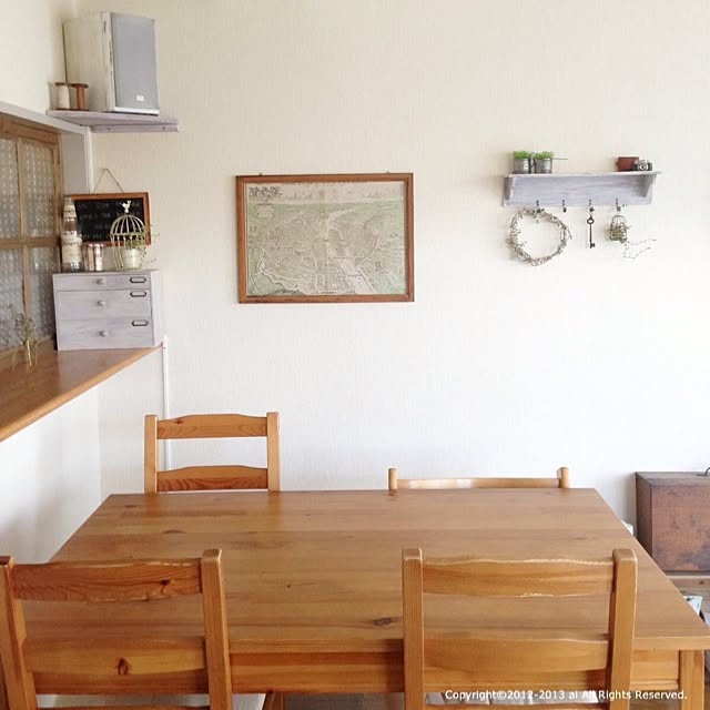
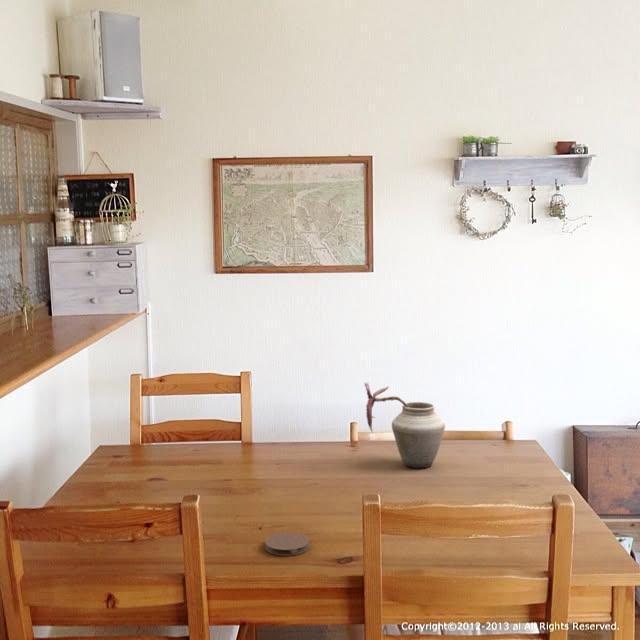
+ vase (404, 424)
+ coaster (287, 543)
